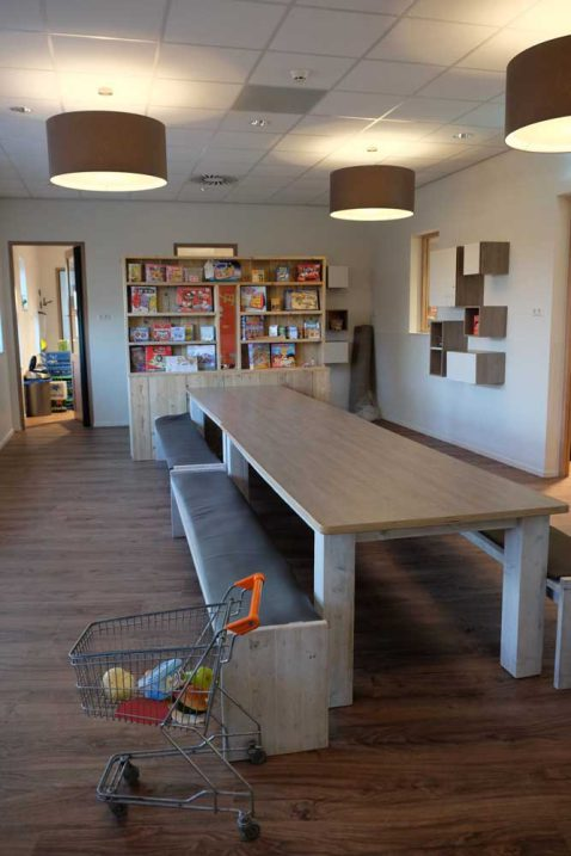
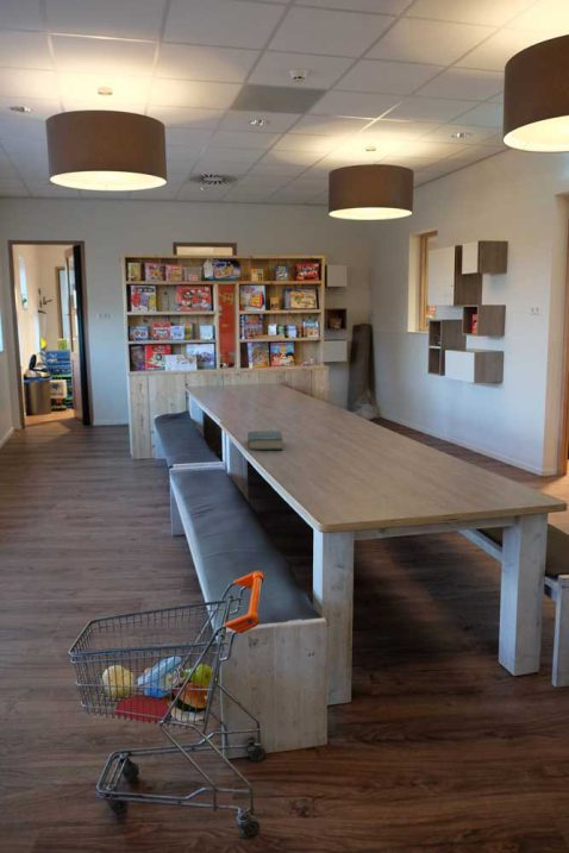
+ hardback book (264, 439)
